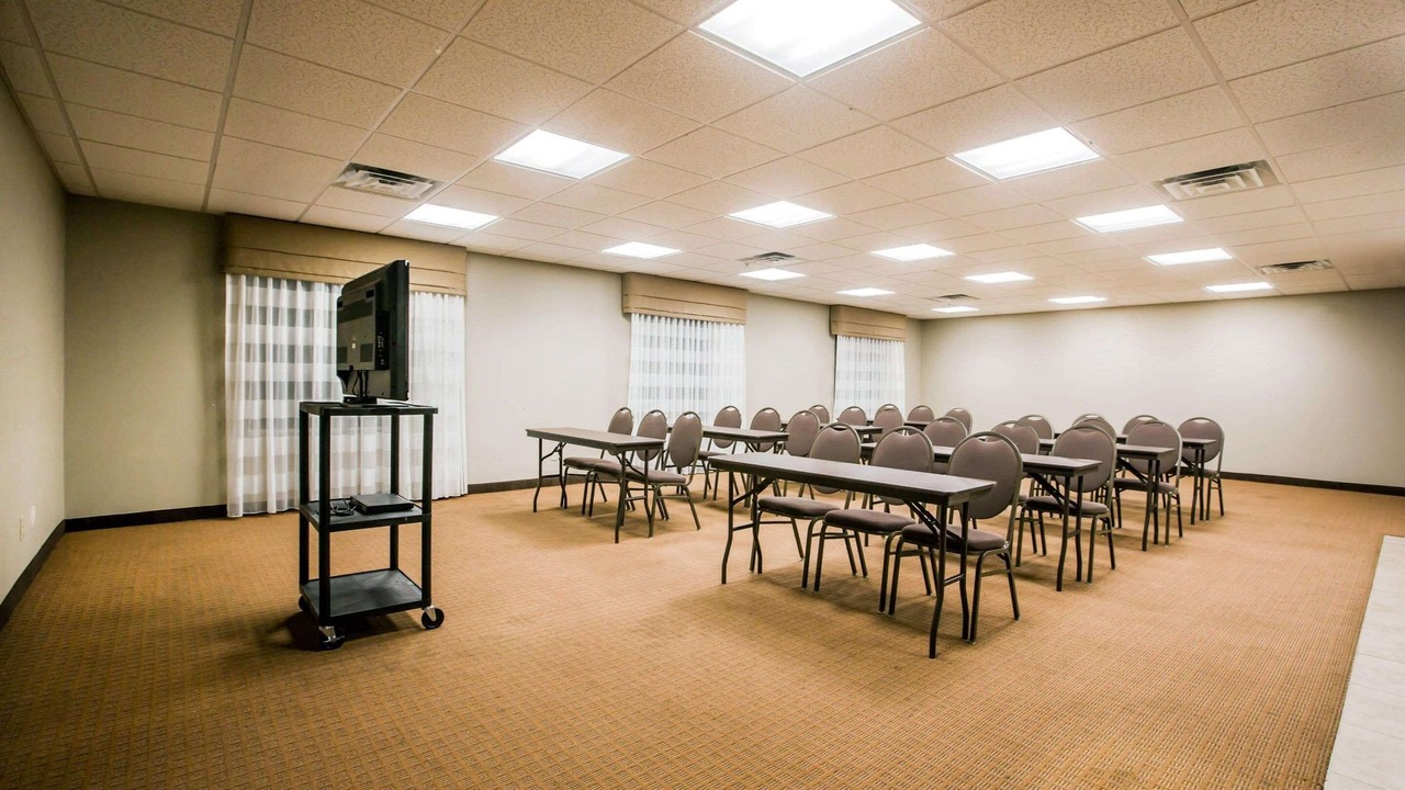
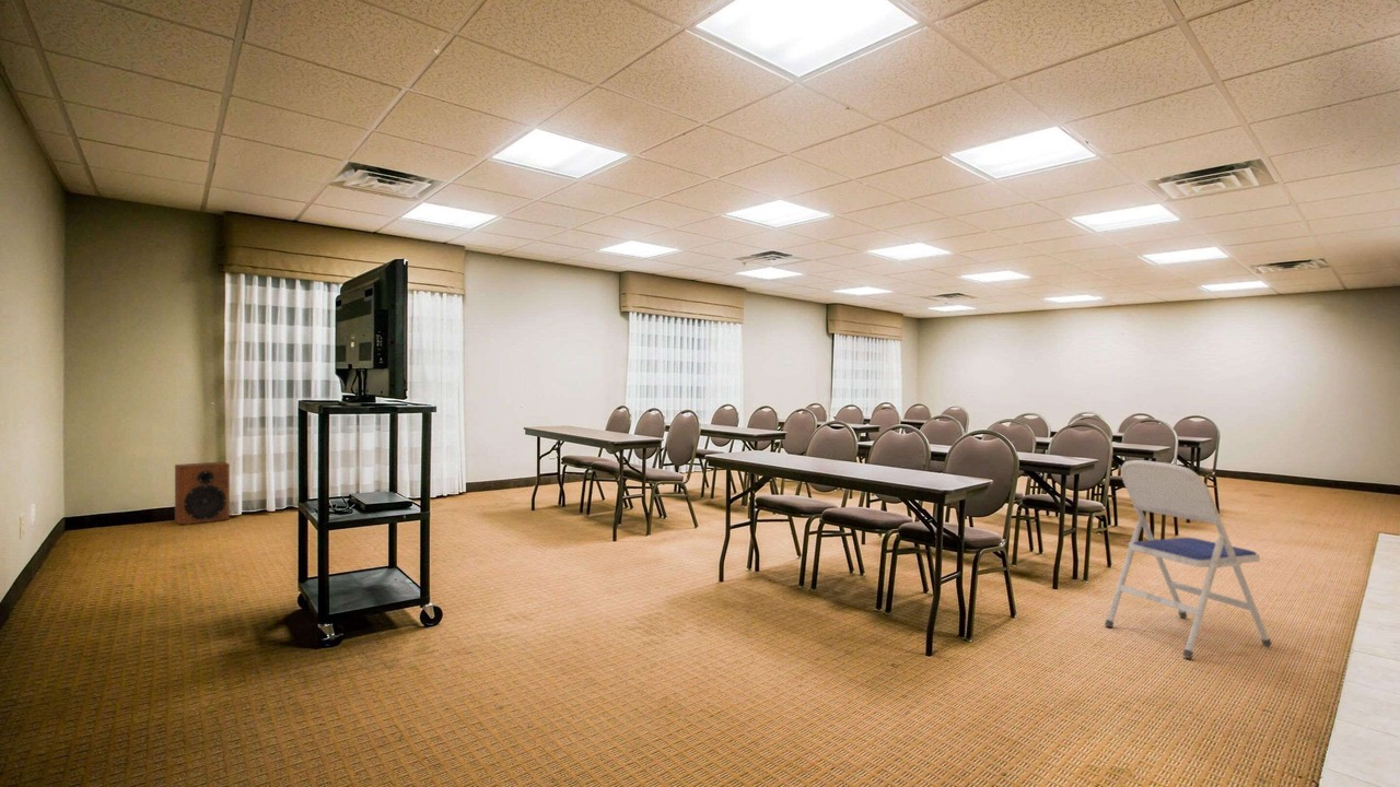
+ folding chair (1186, 548)
+ speaker (202, 492)
